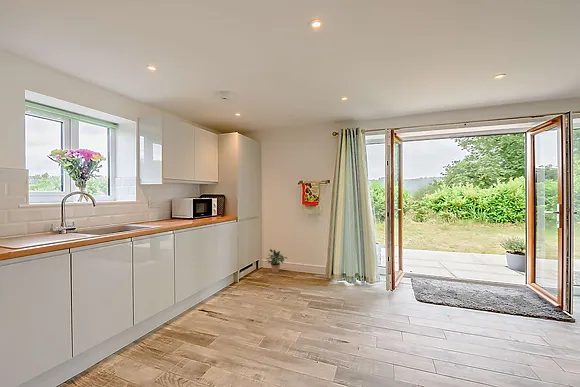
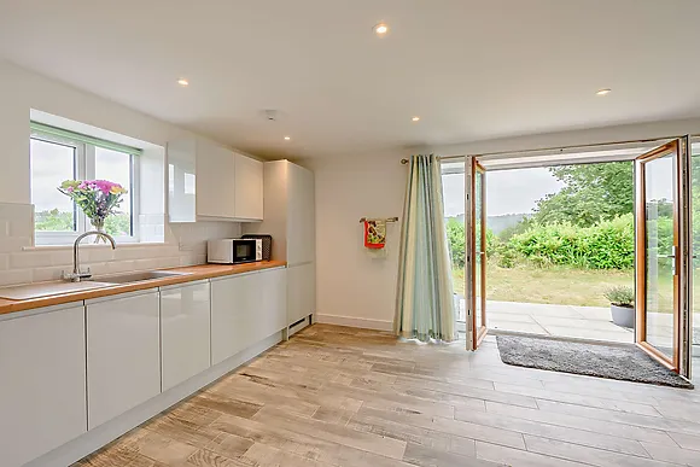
- potted plant (277, 260)
